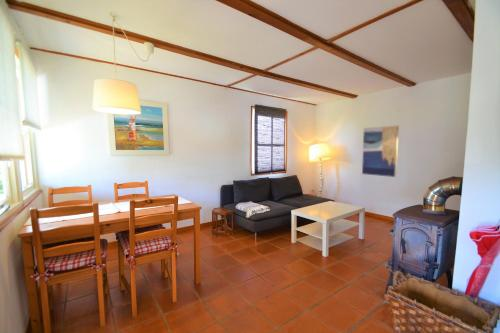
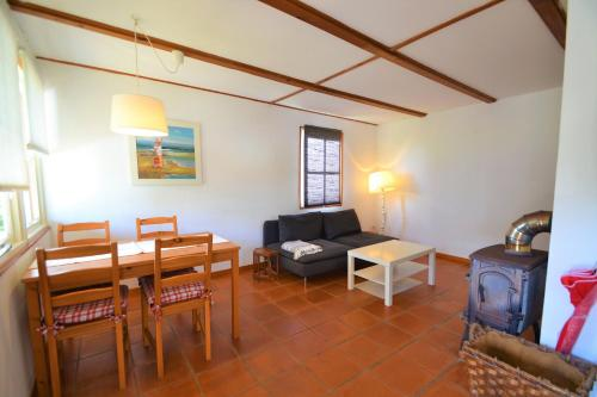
- wall art (379, 151)
